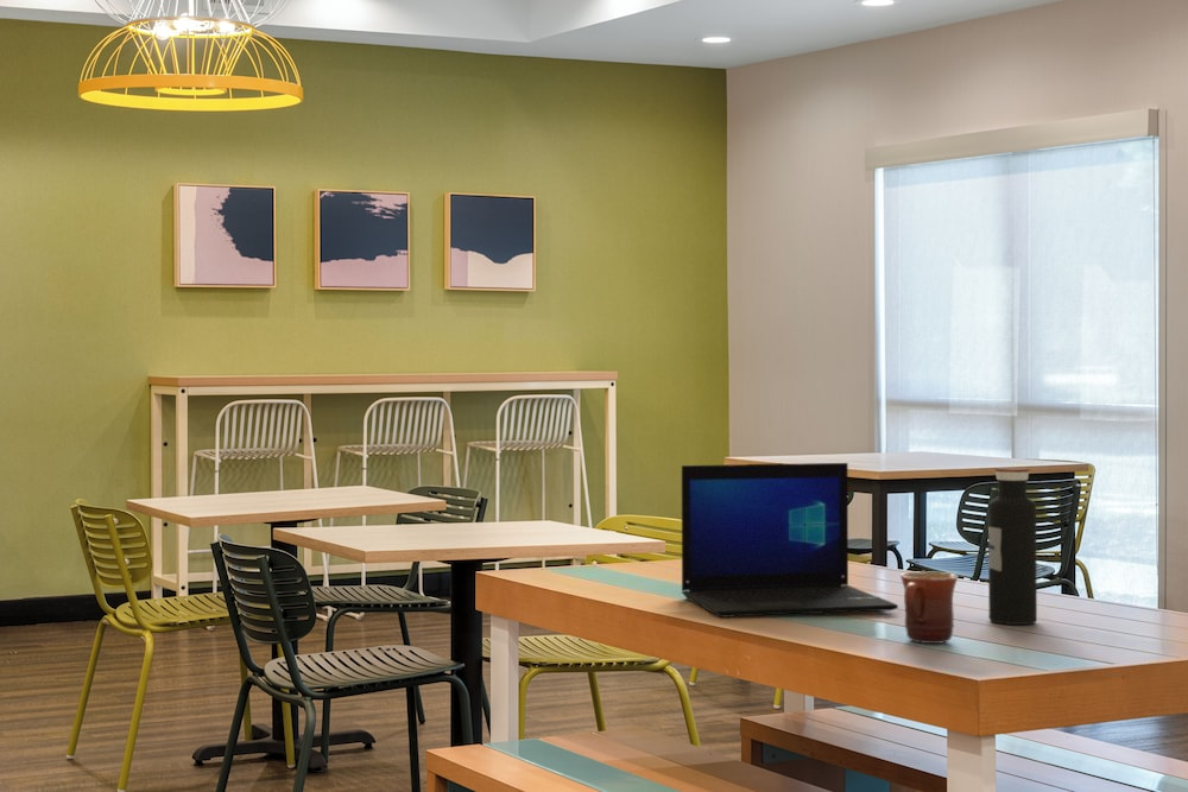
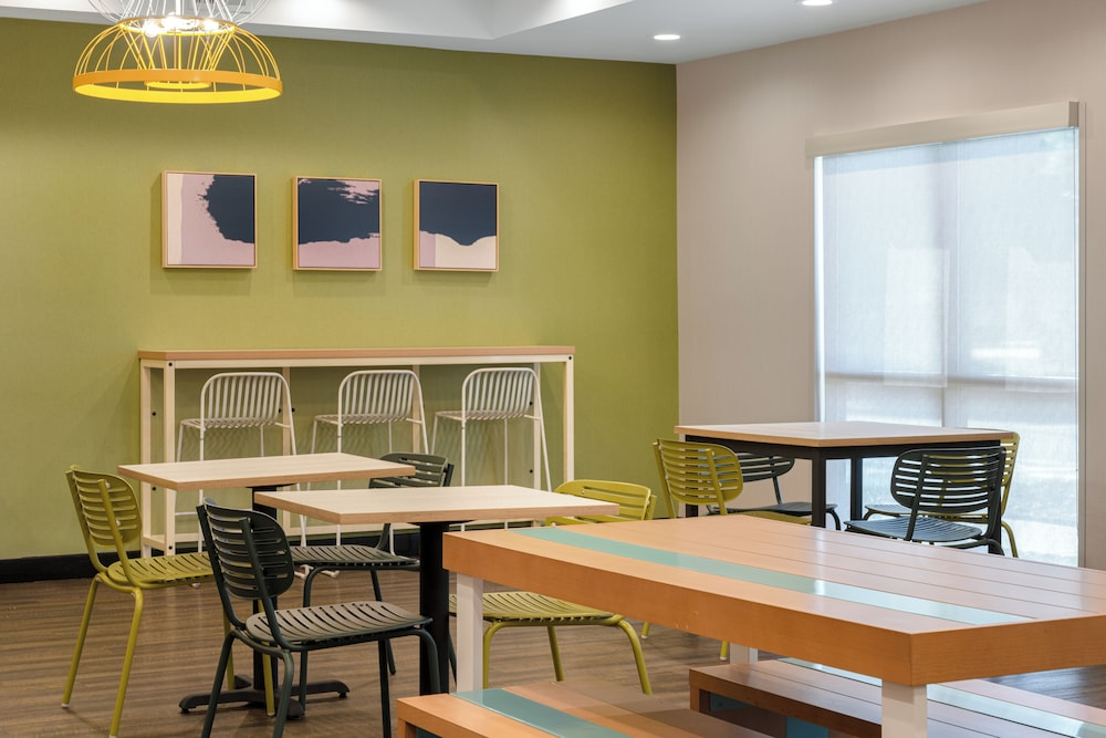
- laptop (785, 536)
- water bottle (1012, 544)
- mug (924, 608)
